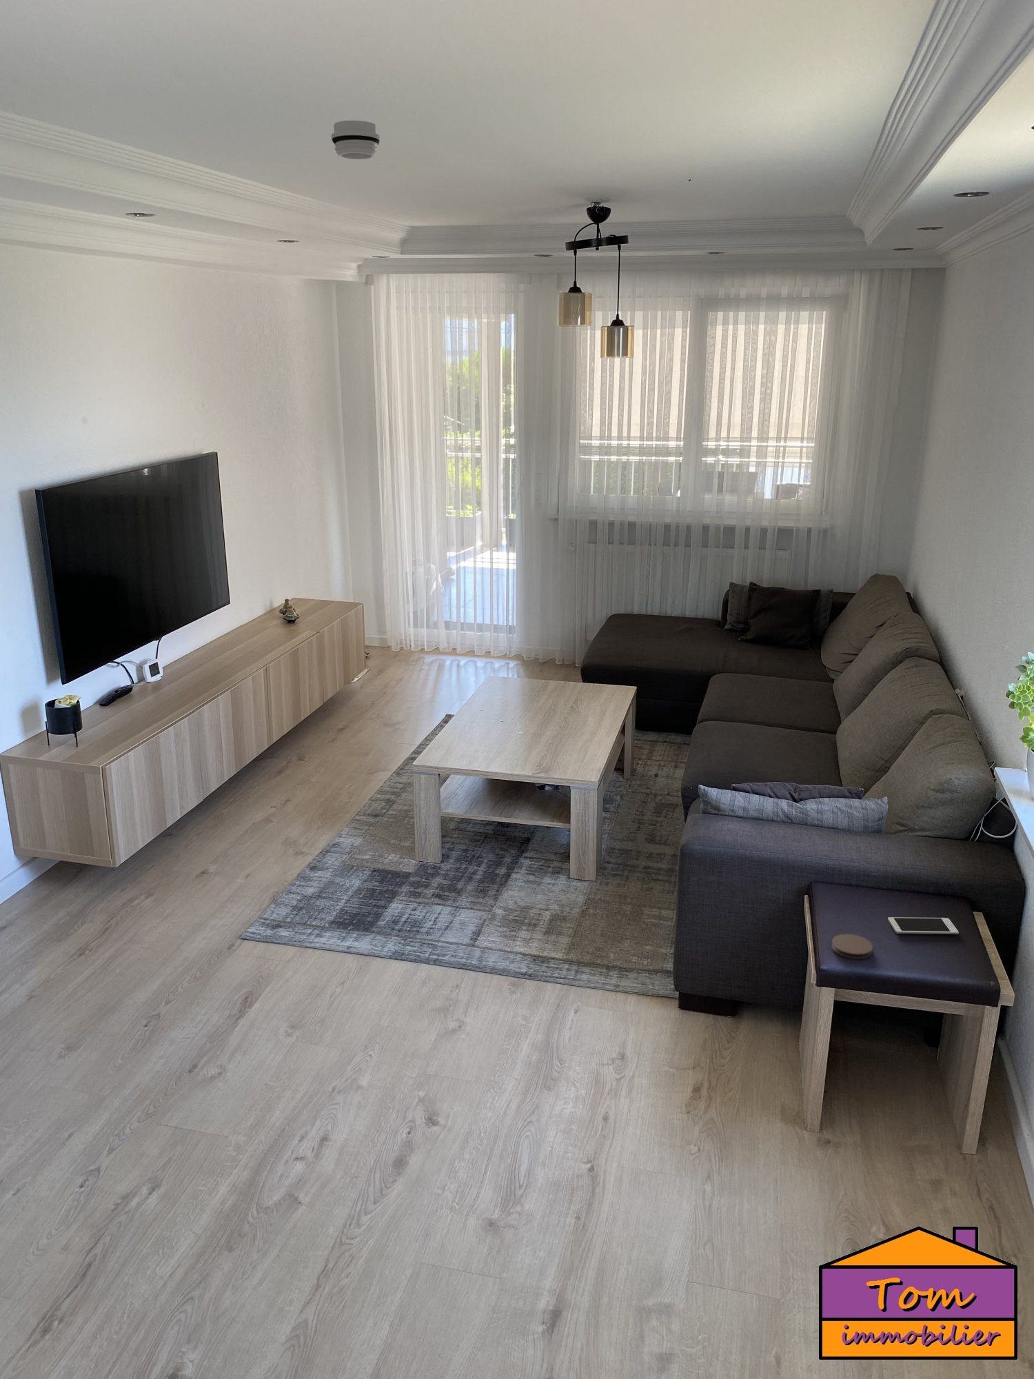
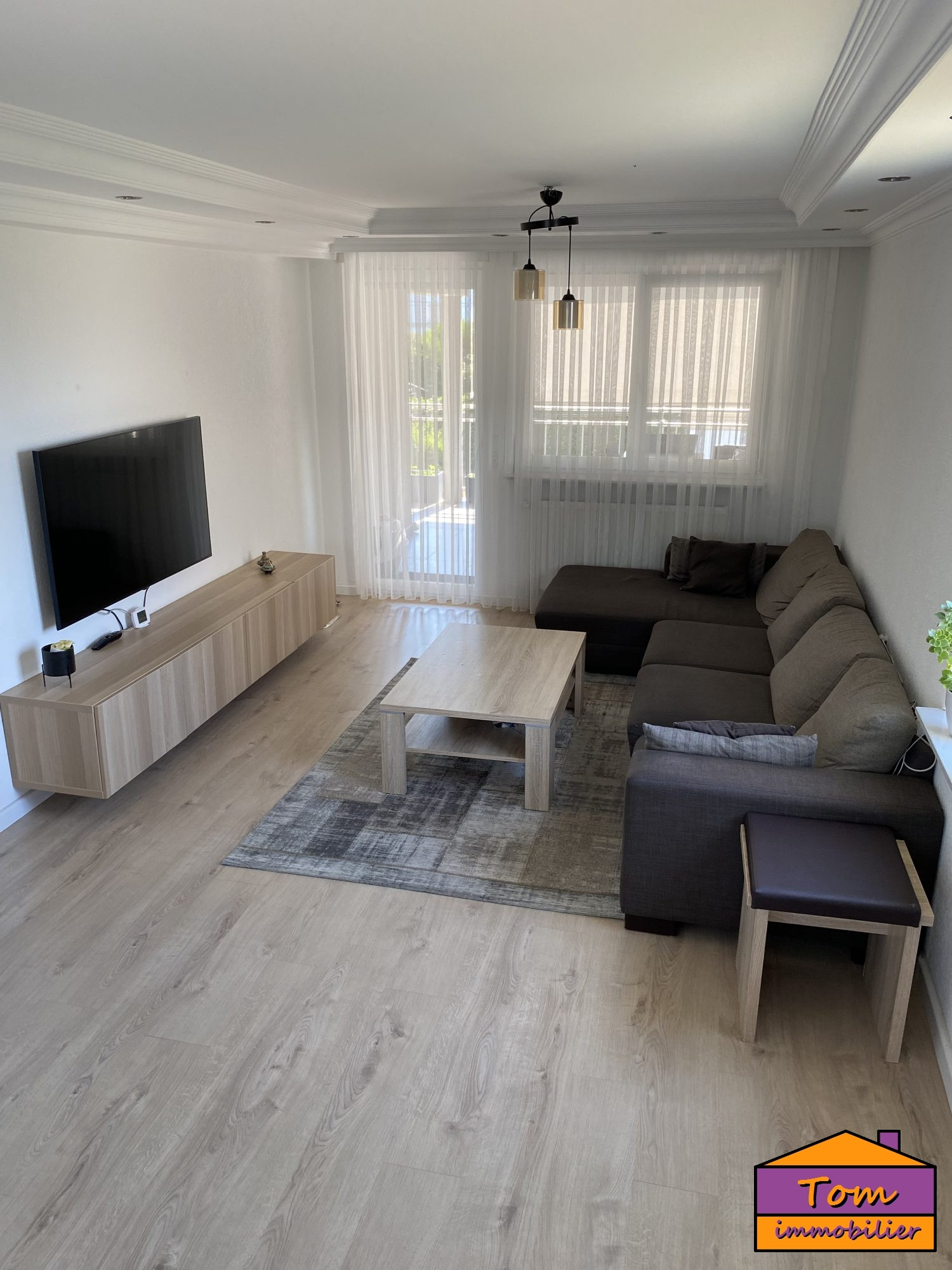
- cell phone (922, 925)
- coaster (852, 946)
- smoke detector (355, 140)
